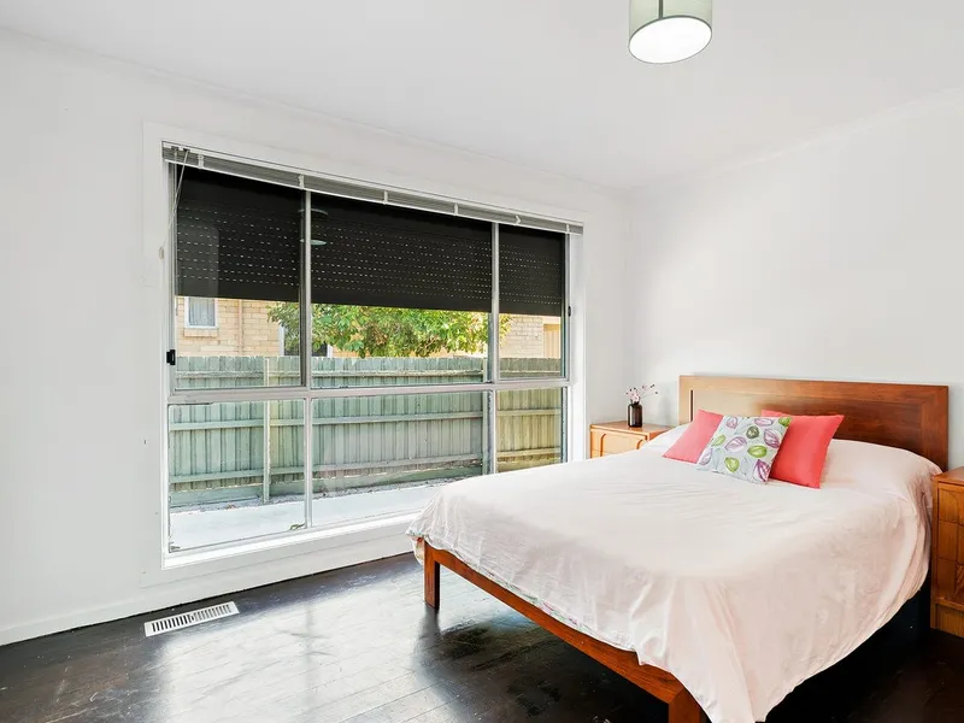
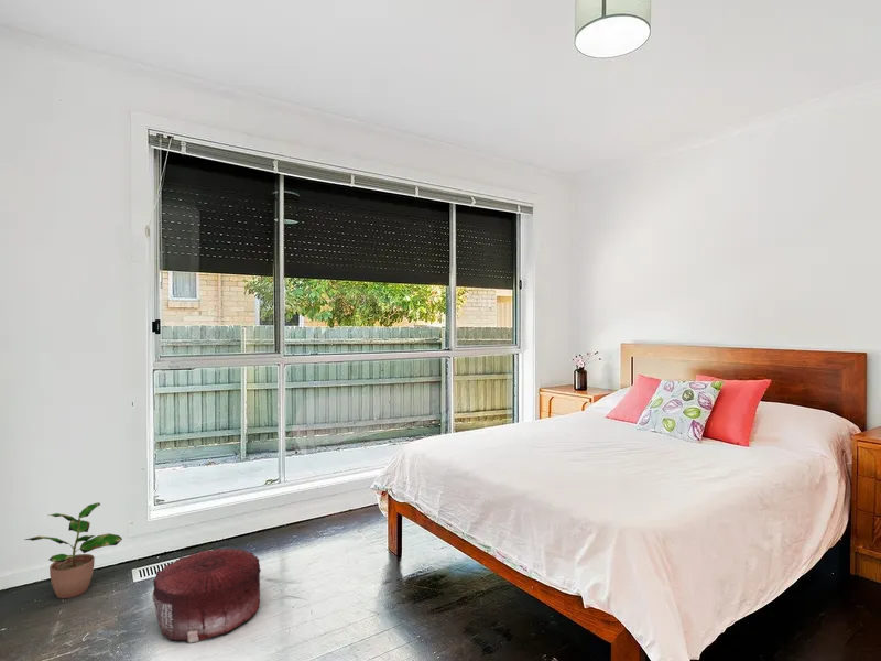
+ potted plant (74, 548)
+ pouf (208, 587)
